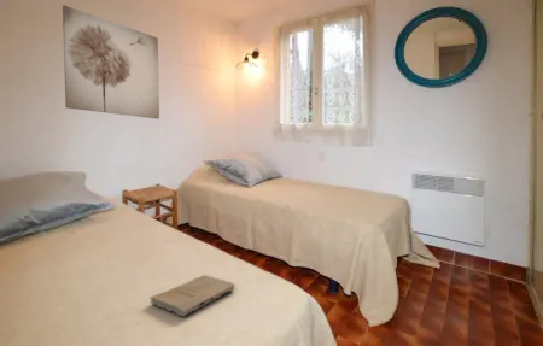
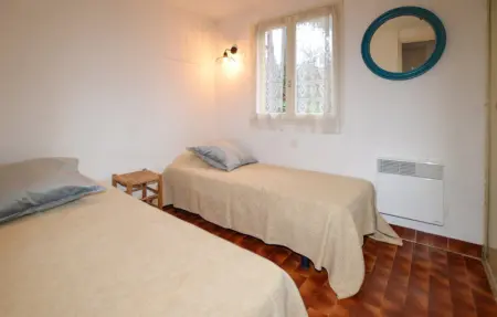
- book (194, 292)
- wall art (116, 69)
